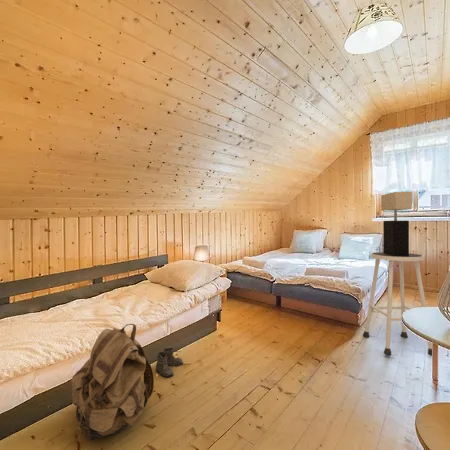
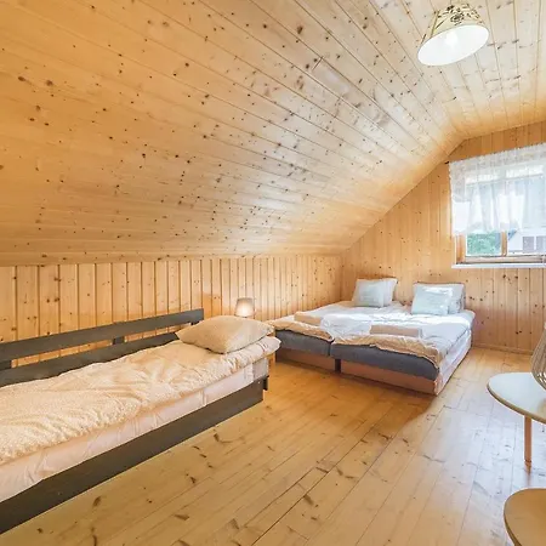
- backpack (112, 370)
- boots (168, 360)
- table lamp (395, 223)
- stool (391, 300)
